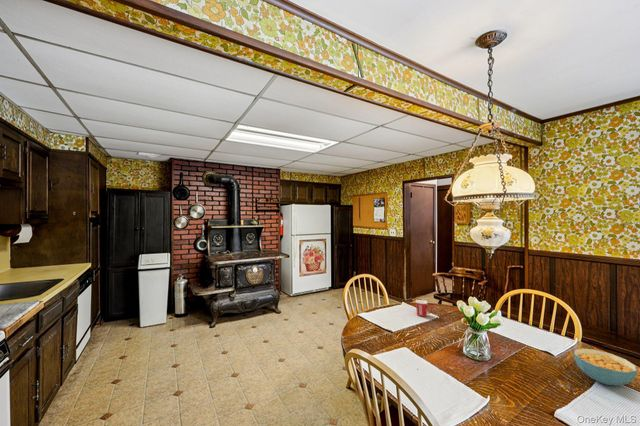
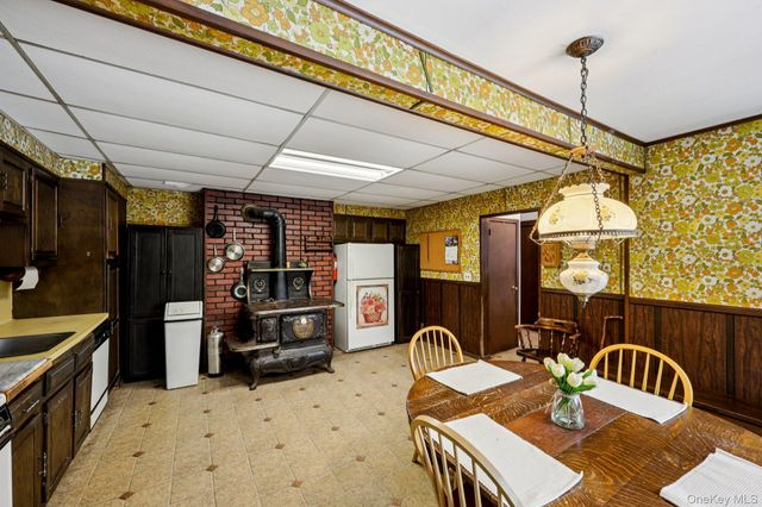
- cereal bowl (603, 370)
- mug (424, 308)
